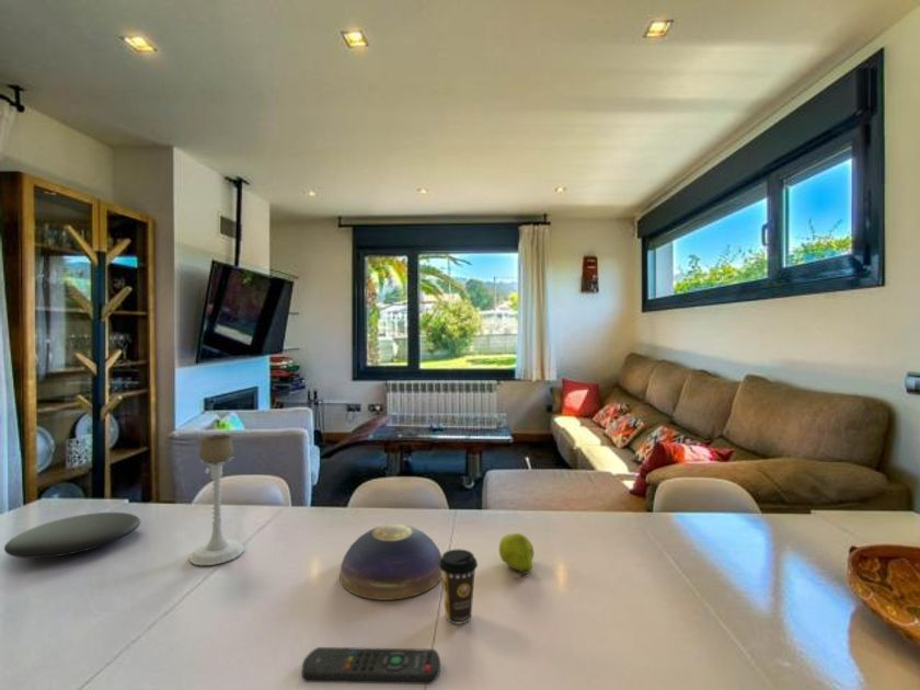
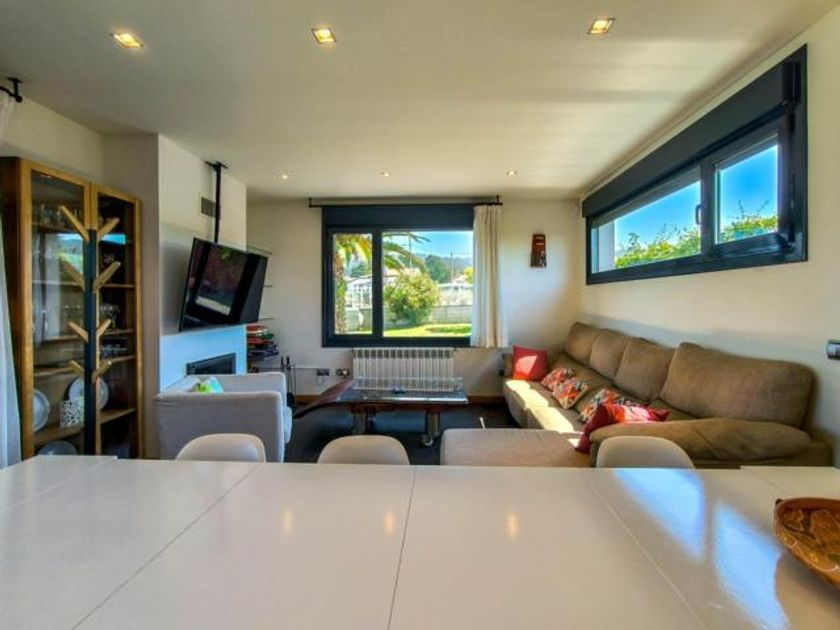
- plate (77, 532)
- fruit (517, 552)
- remote control (371, 664)
- decorative bowl (392, 550)
- candle holder (216, 495)
- coffee cup (458, 586)
